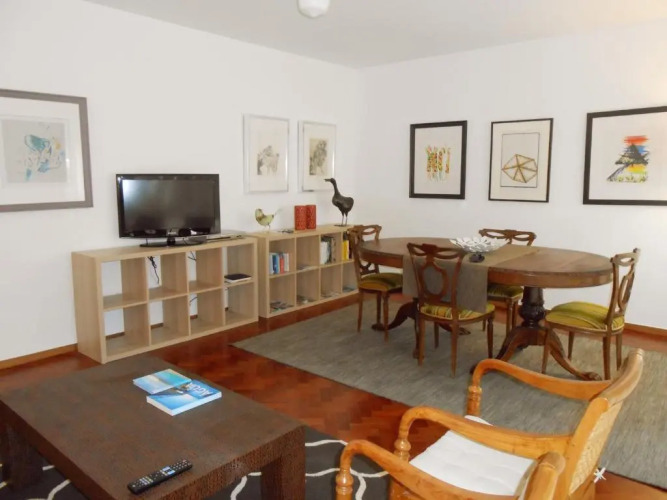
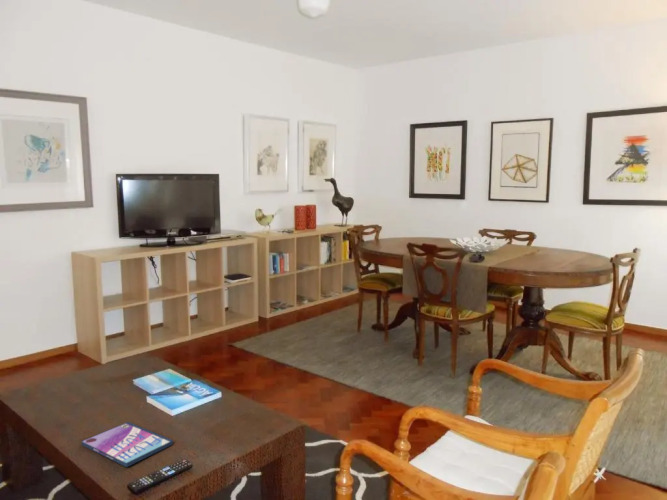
+ video game case (127, 442)
